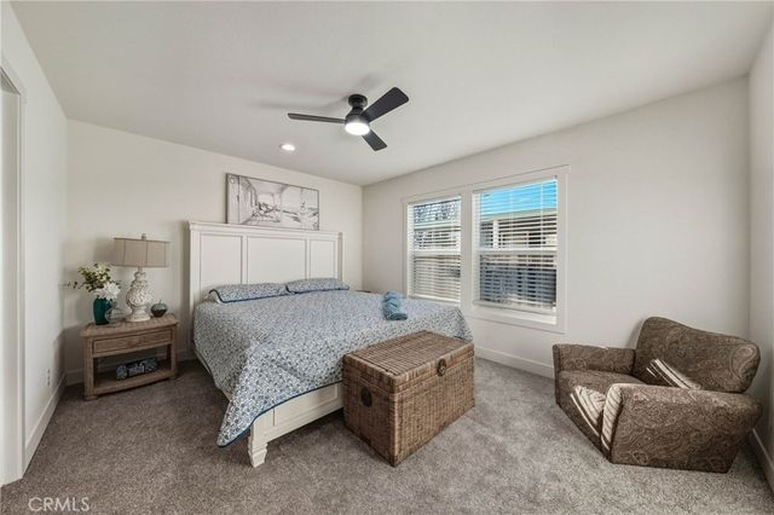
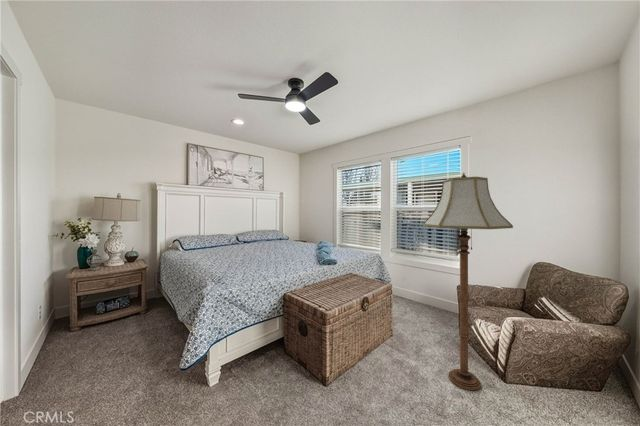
+ floor lamp (464, 276)
